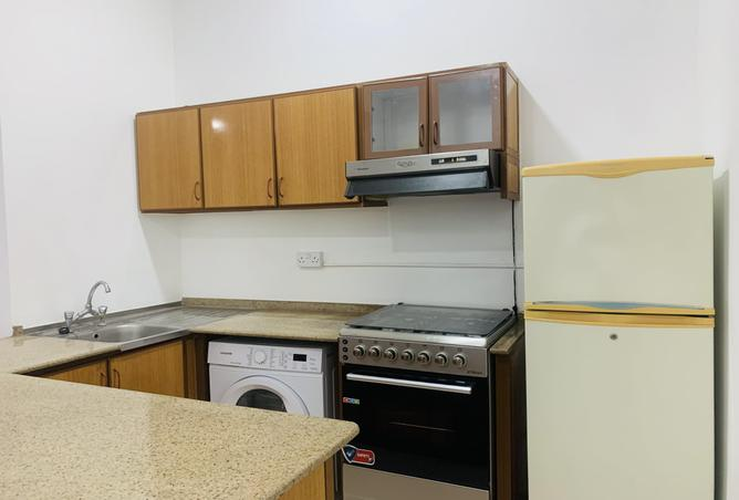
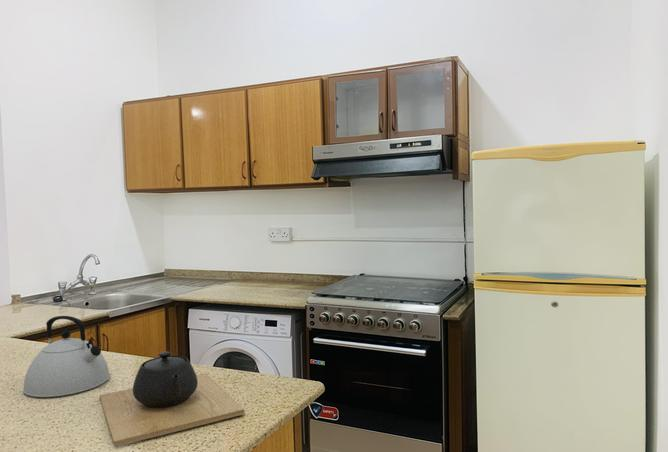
+ teapot (167, 380)
+ kettle (67, 349)
